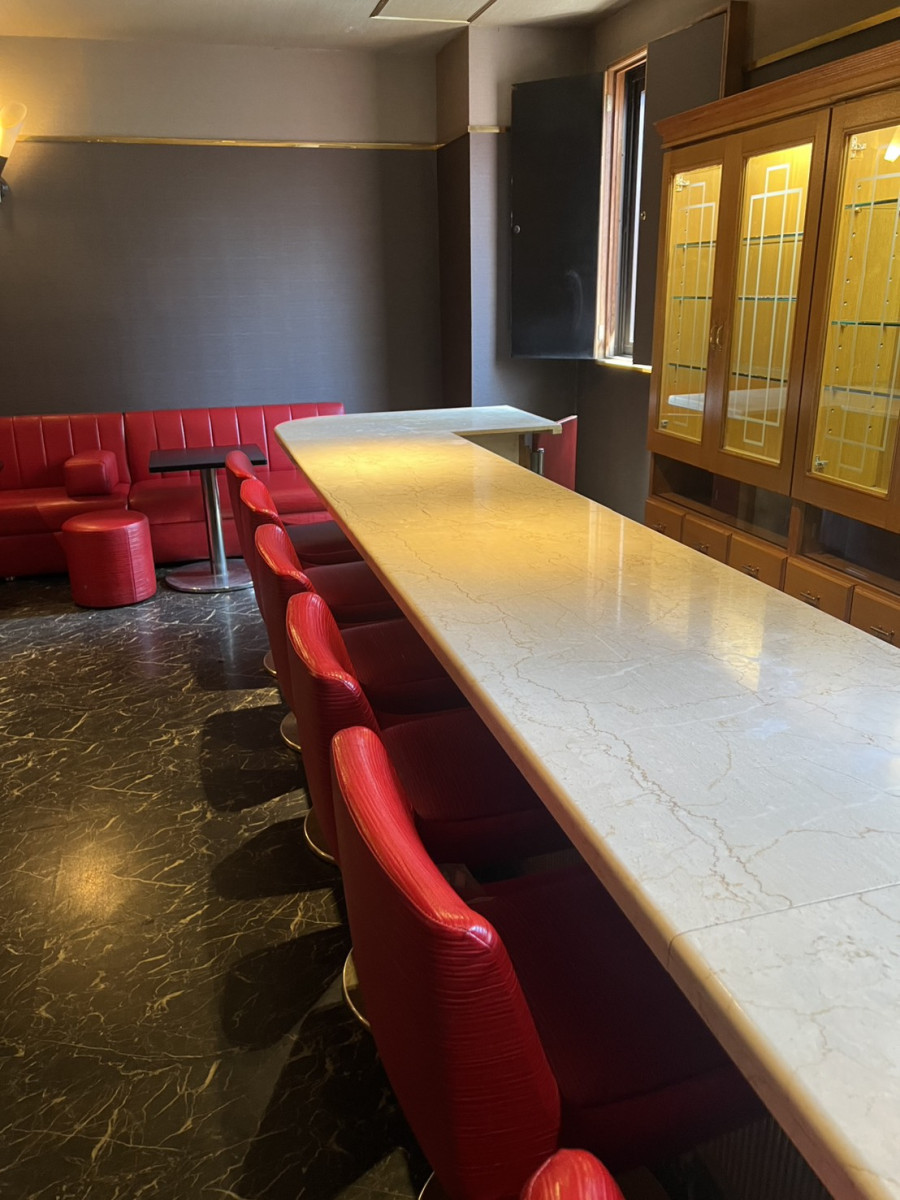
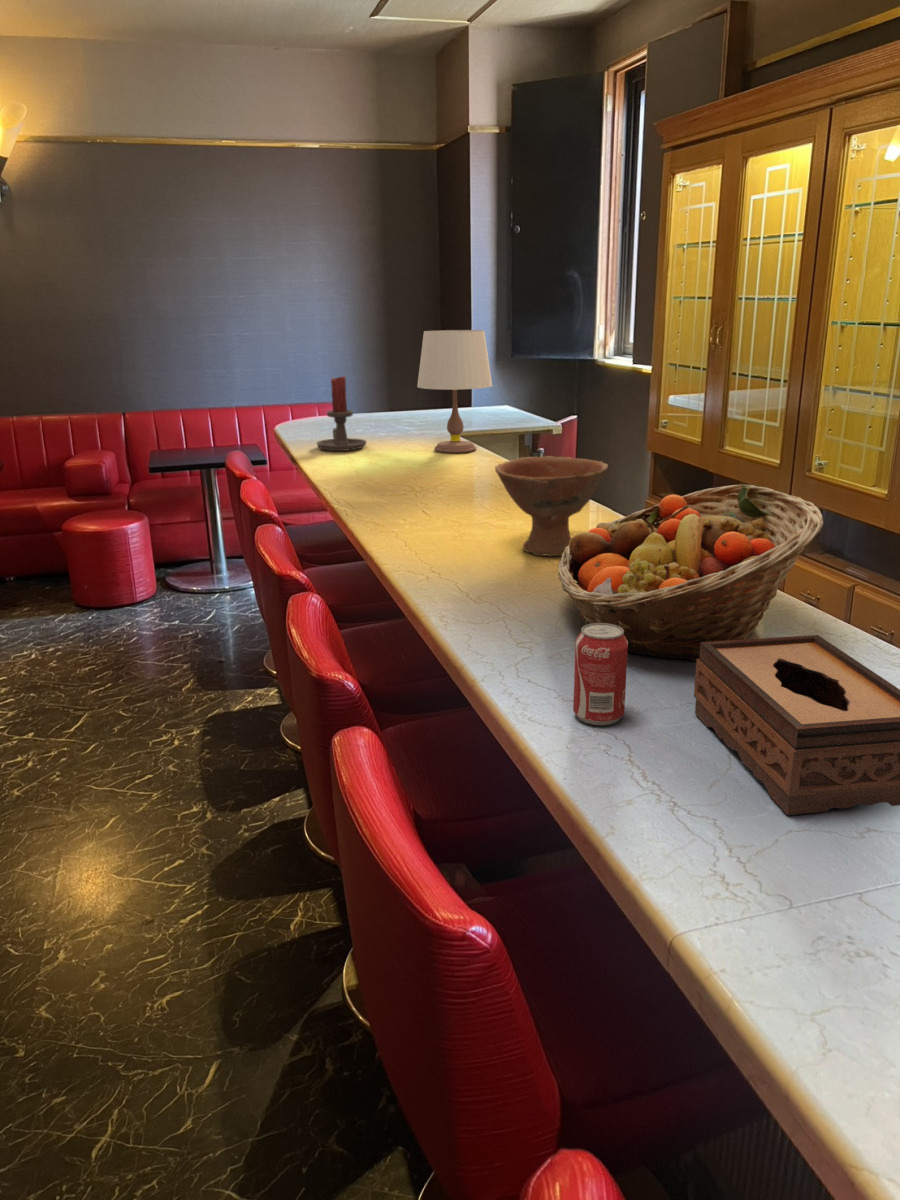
+ table lamp (454, 391)
+ bowl (552, 505)
+ tissue box (804, 715)
+ candle holder (338, 411)
+ beverage can (600, 673)
+ fruit basket (680, 562)
